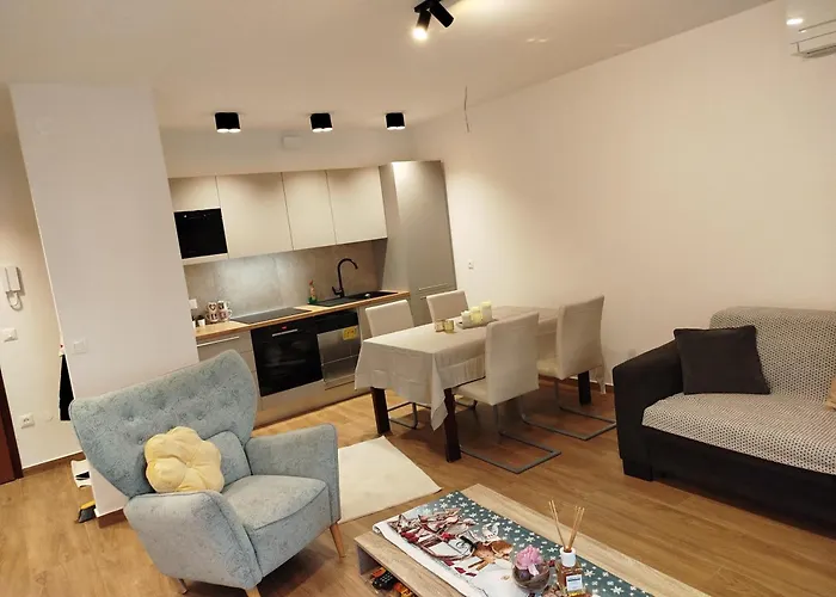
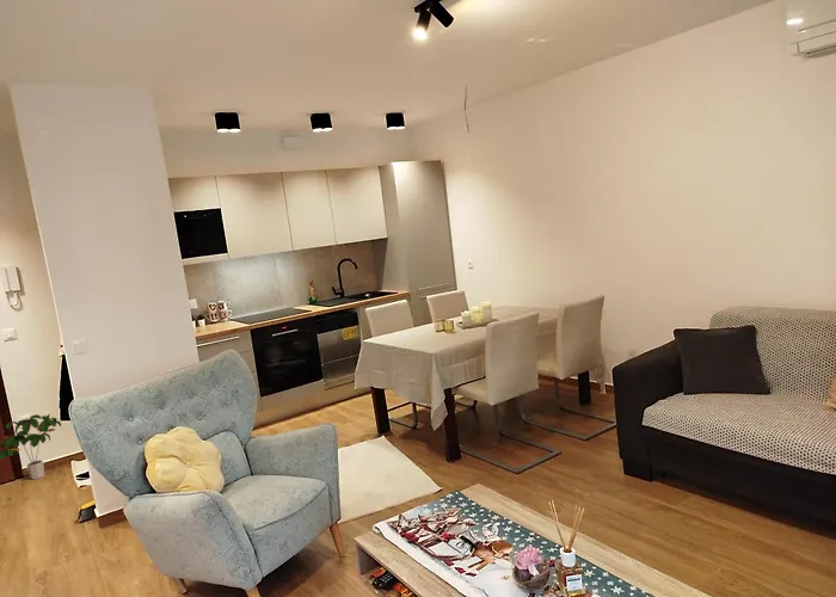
+ potted plant (30, 445)
